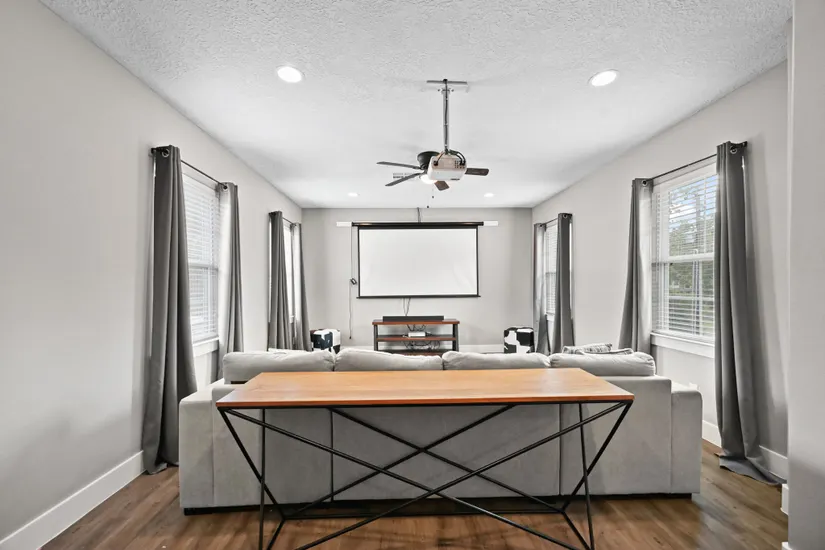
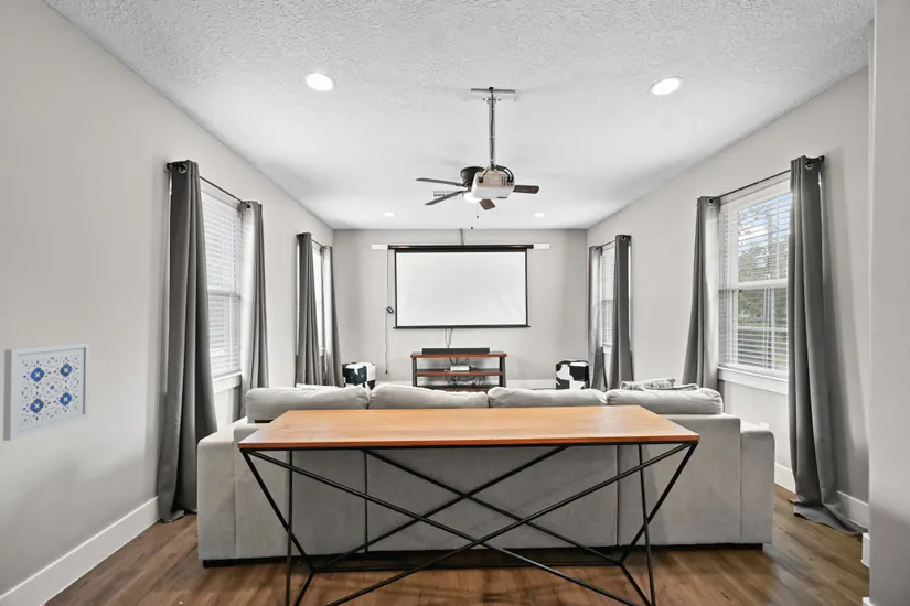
+ wall art (51, 387)
